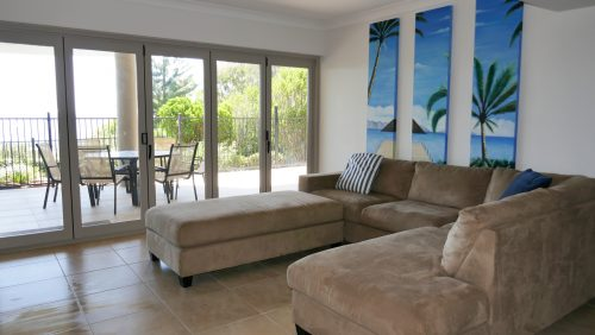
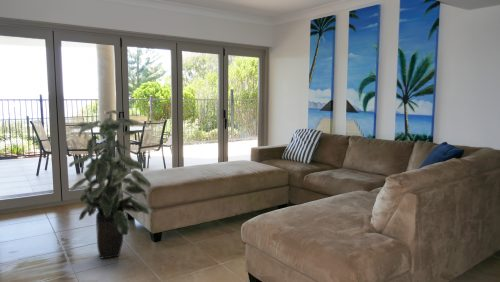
+ indoor plant (113, 184)
